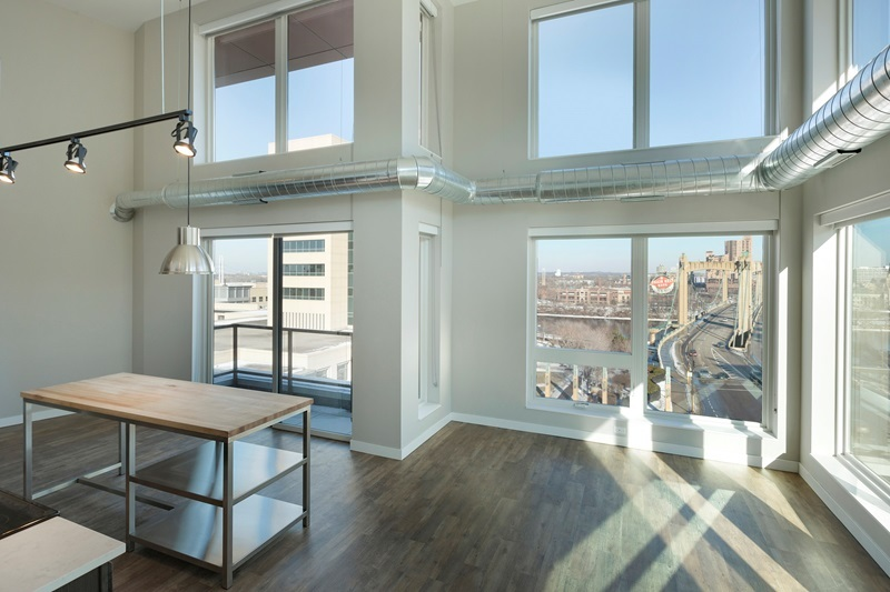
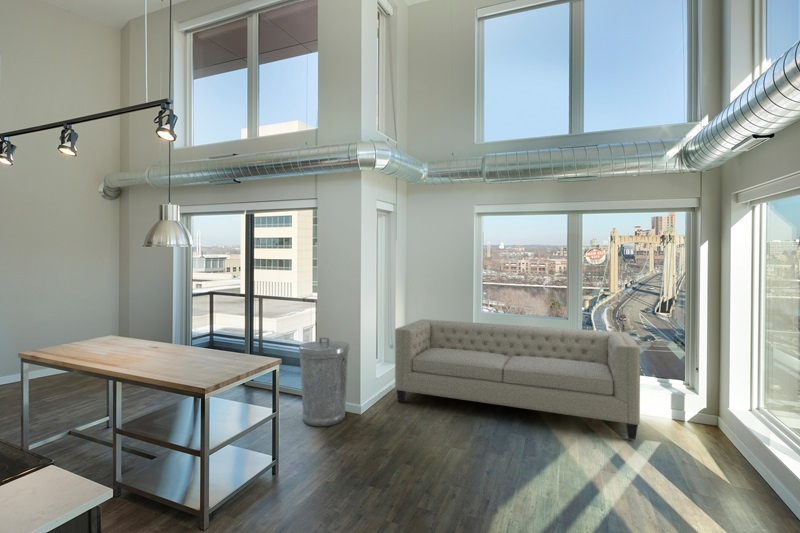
+ trash can (324, 377)
+ sofa (508, 368)
